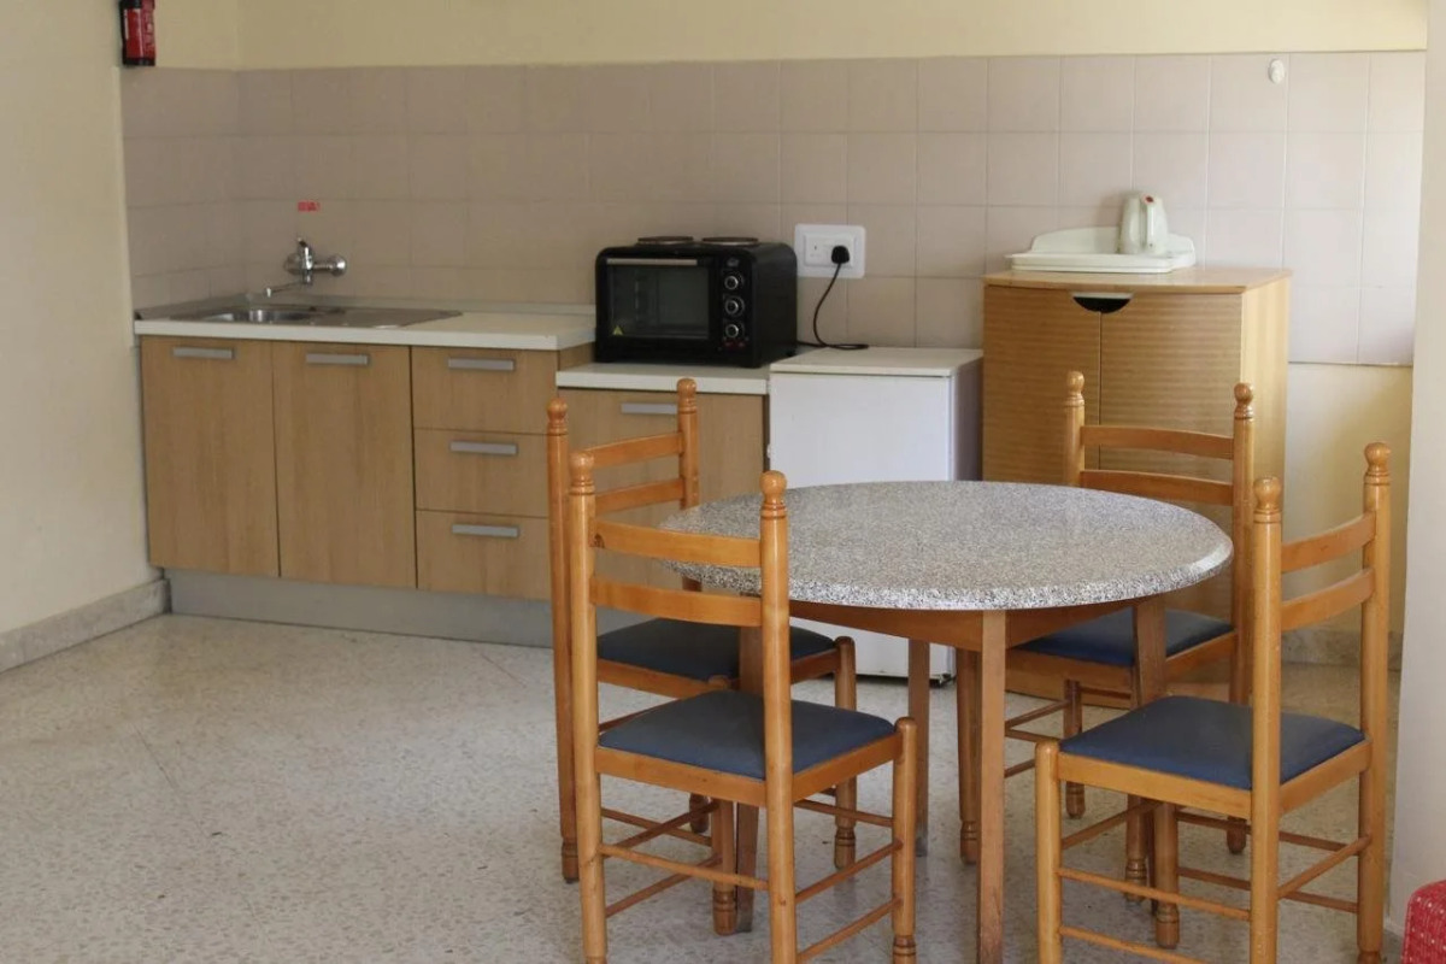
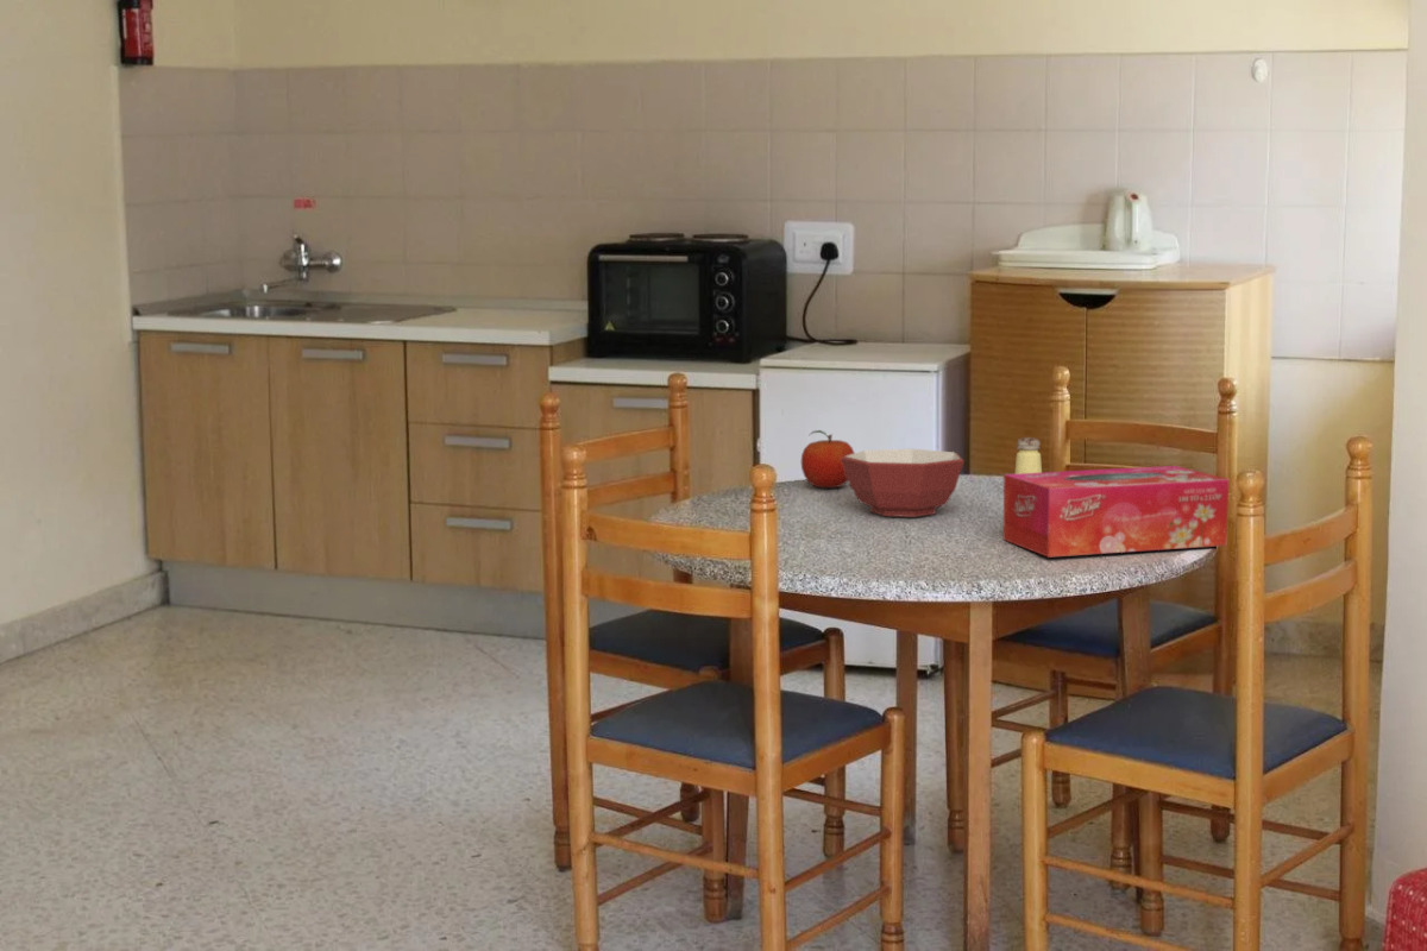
+ bowl (900, 484)
+ fruit (828, 458)
+ tissue box (1114, 509)
+ saltshaker (1027, 466)
